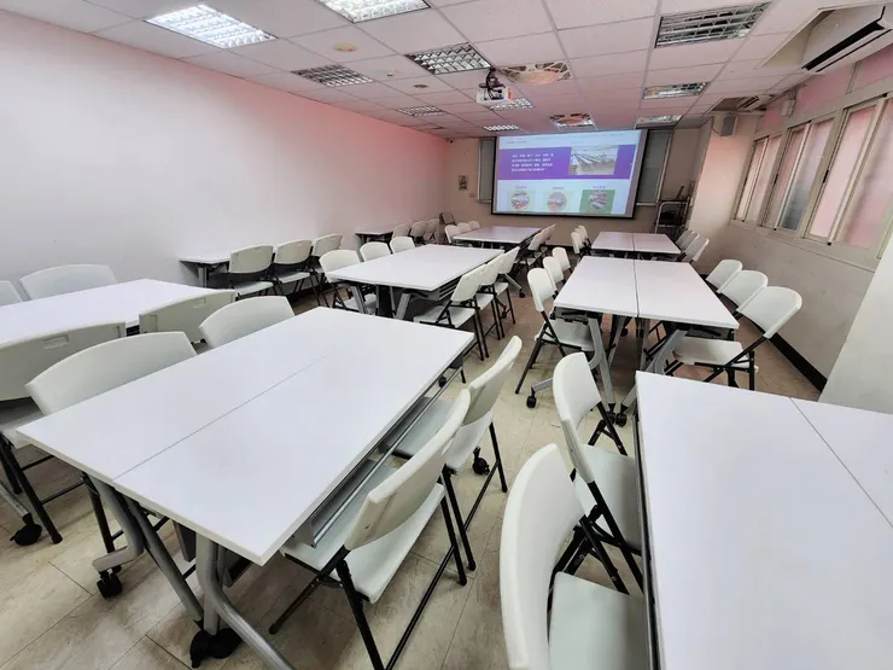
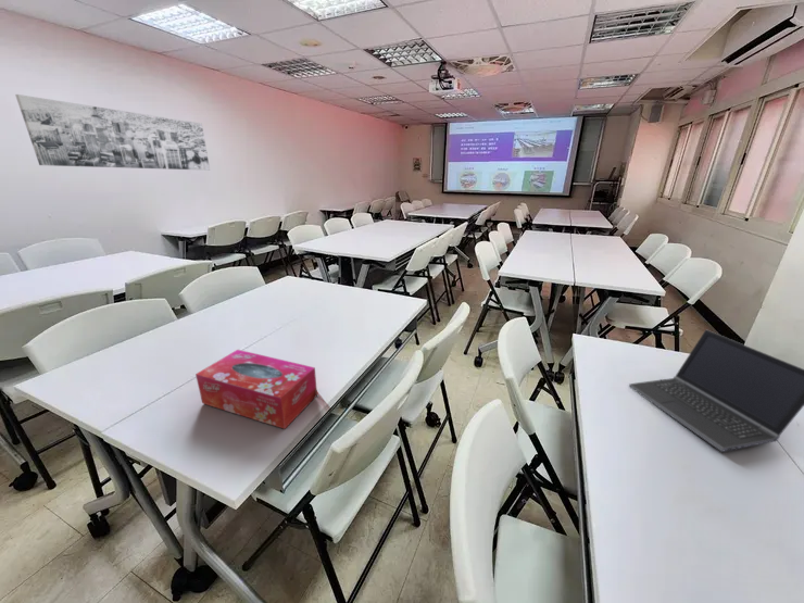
+ wall art (134, 140)
+ tissue box (259, 385)
+ laptop computer (713, 382)
